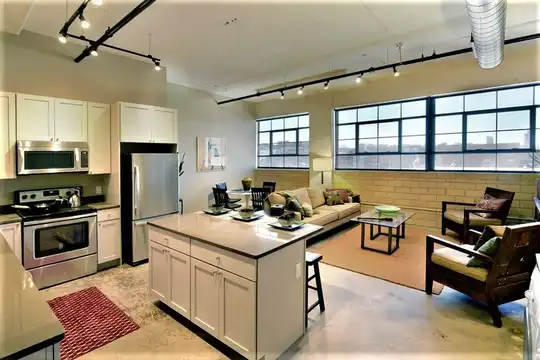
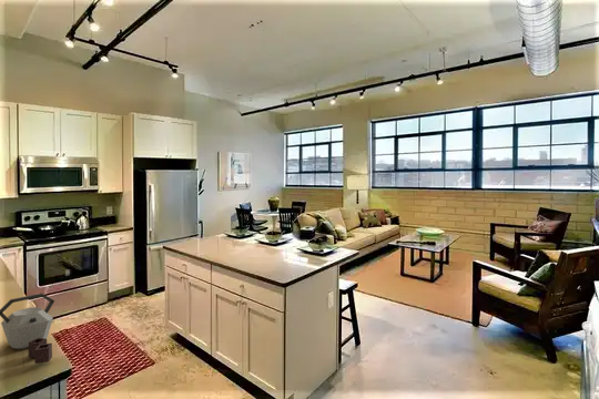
+ kettle (33, 325)
